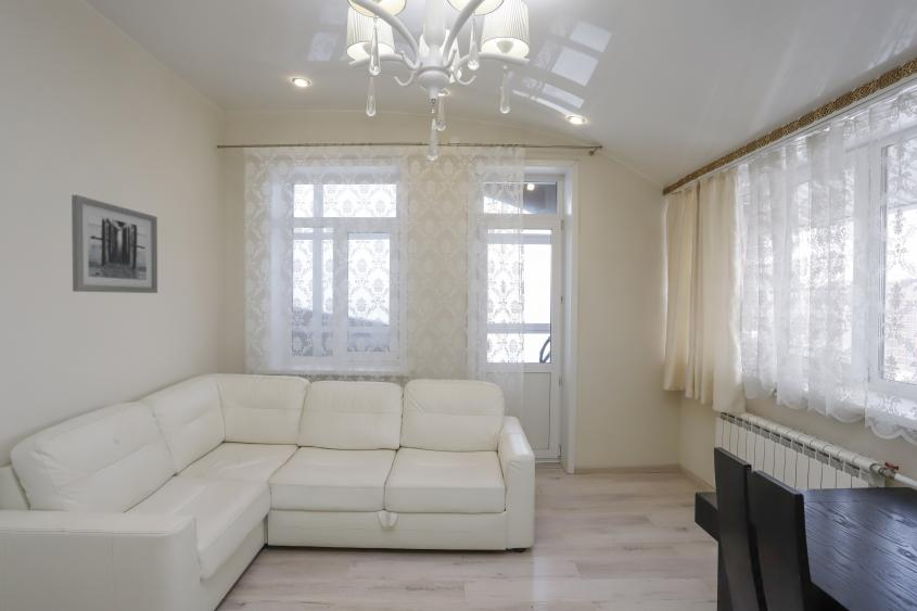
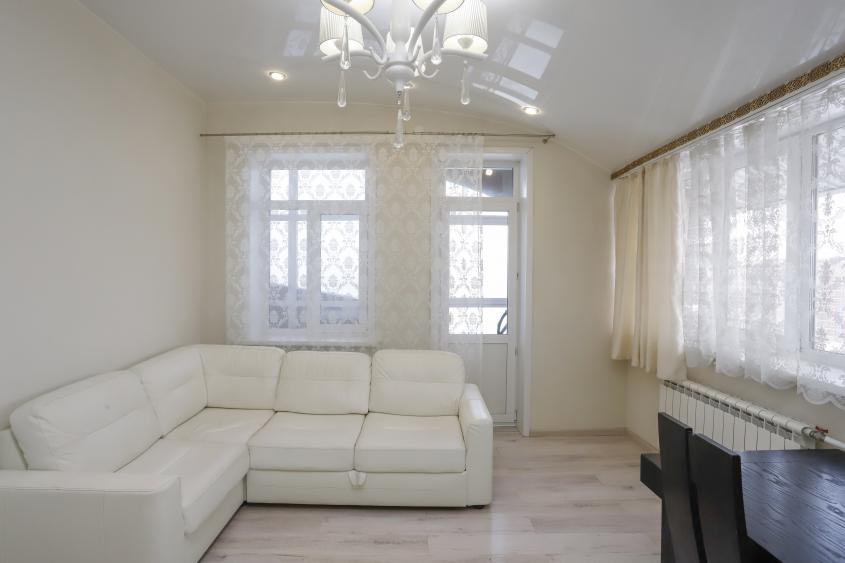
- wall art (119, 250)
